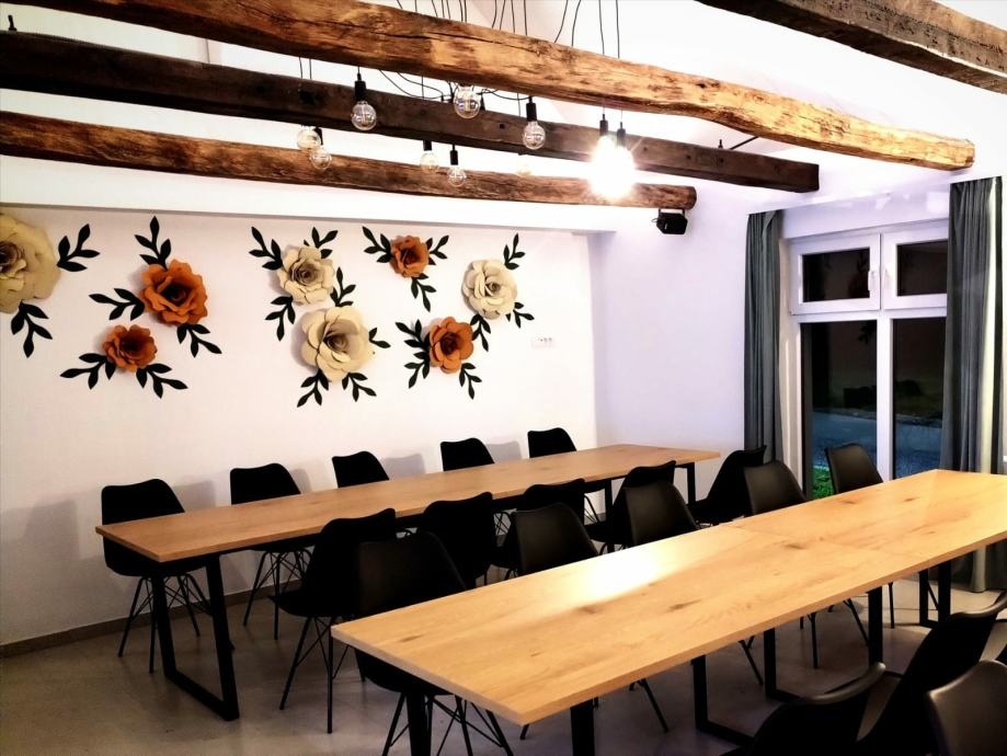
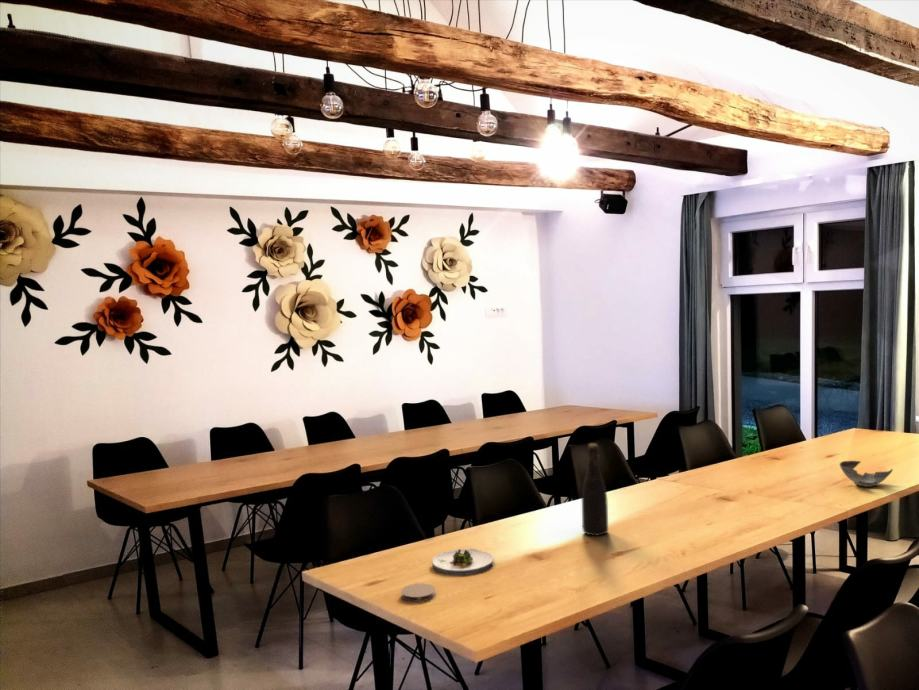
+ decorative bowl (864, 474)
+ coaster (418, 592)
+ salad plate (462, 557)
+ bottle (594, 488)
